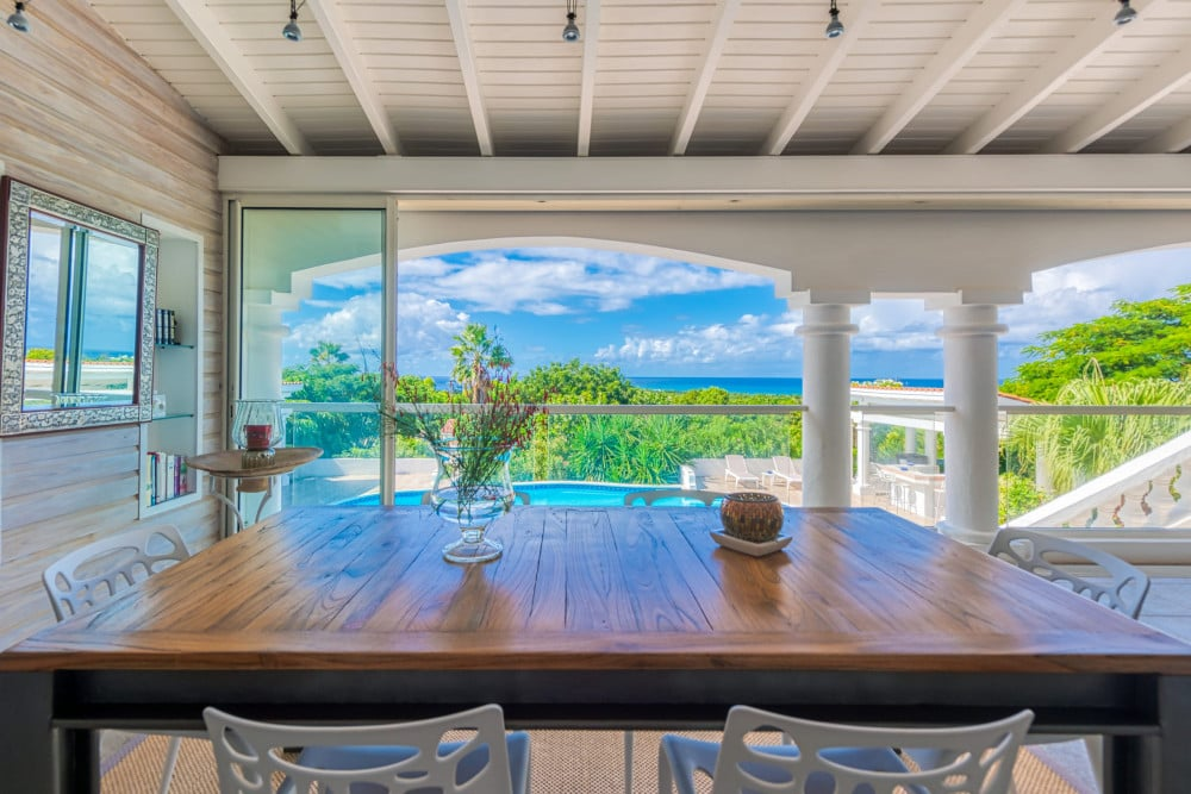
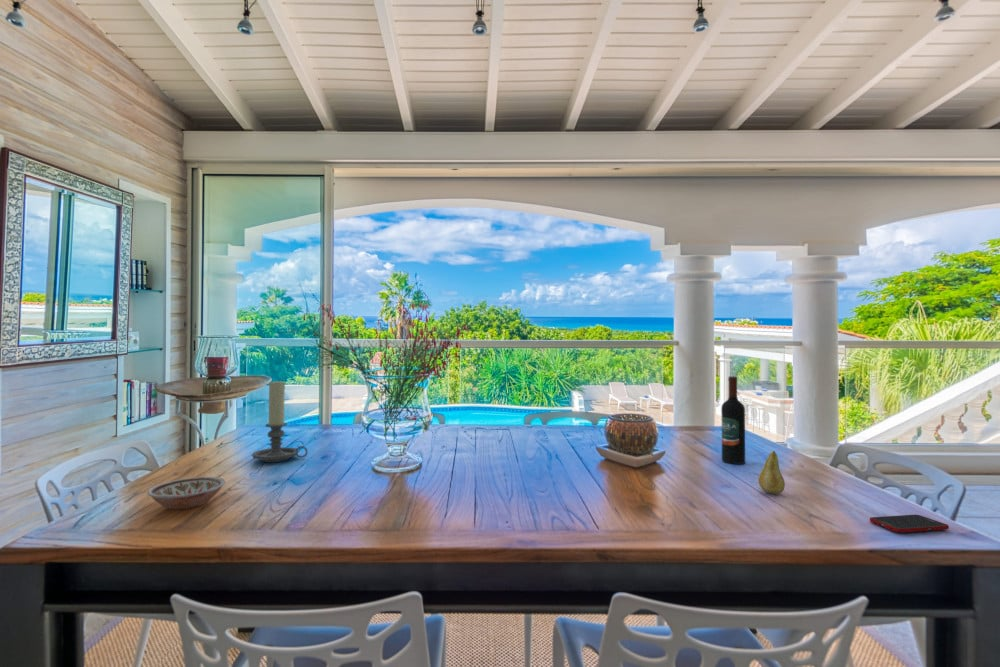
+ fruit (771, 471)
+ cell phone (908, 523)
+ candle holder (280, 419)
+ wine bottle (733, 418)
+ bowl (187, 495)
